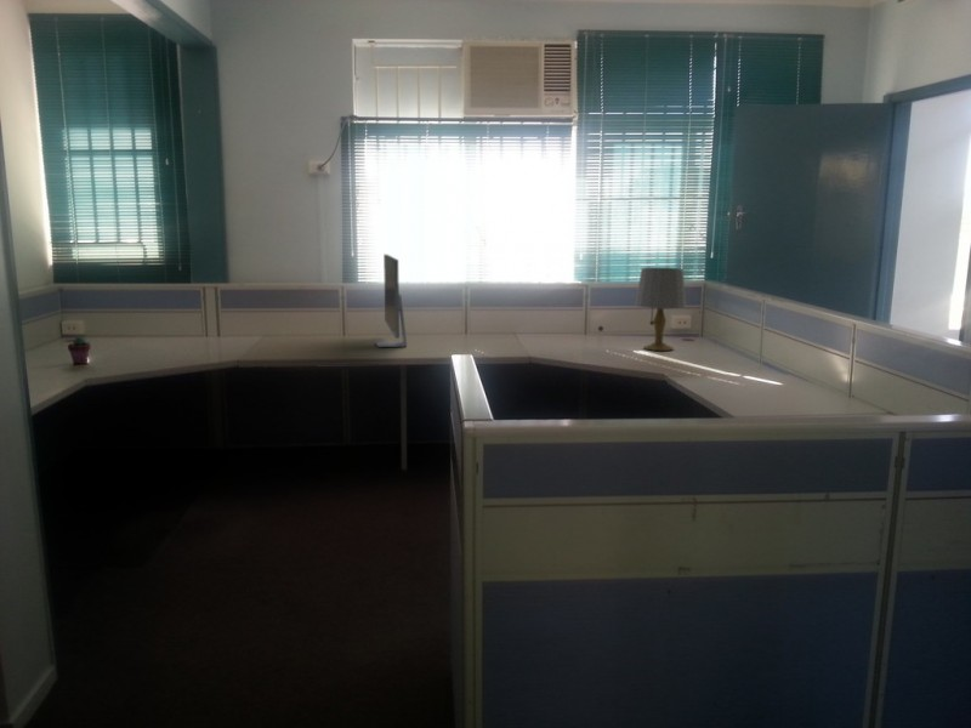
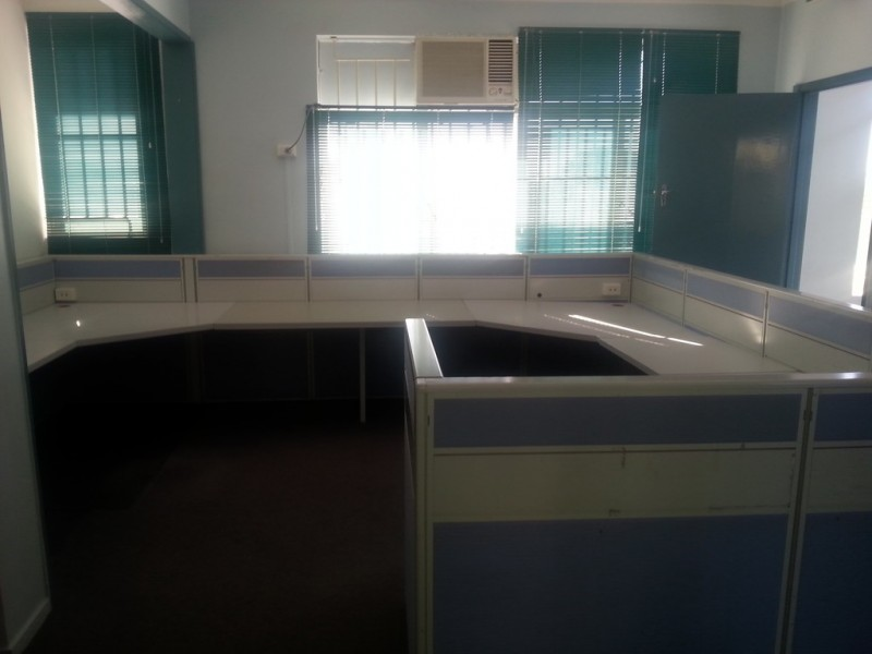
- potted succulent (79, 349)
- monitor (390, 301)
- table lamp (660, 308)
